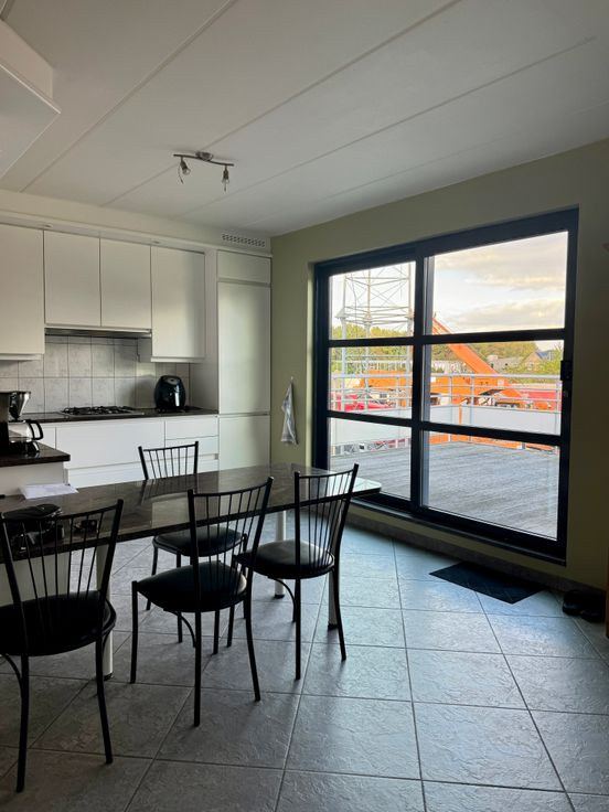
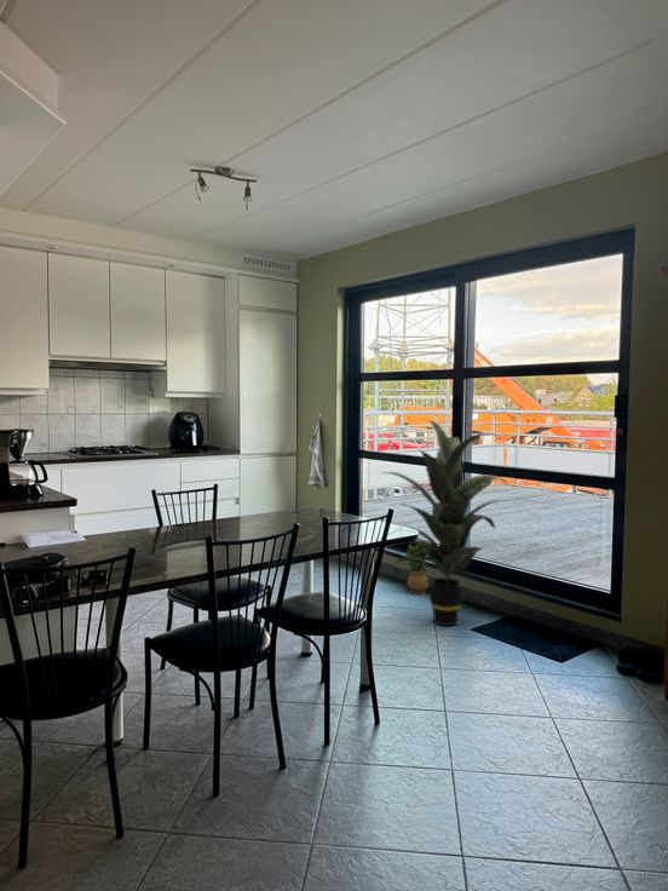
+ indoor plant (445, 521)
+ potted plant (418, 565)
